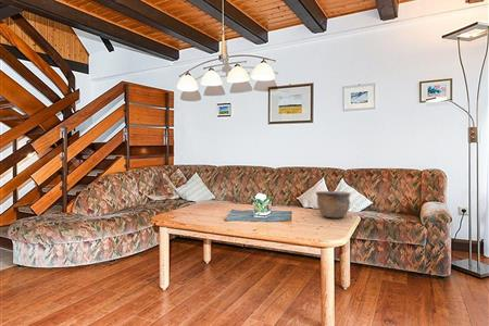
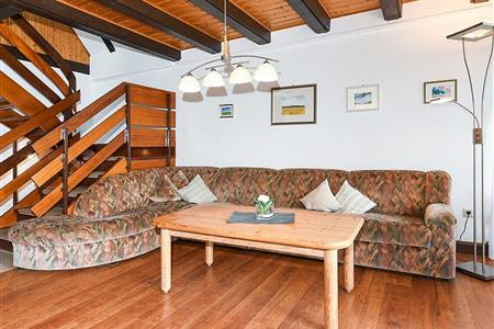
- bowl (333, 203)
